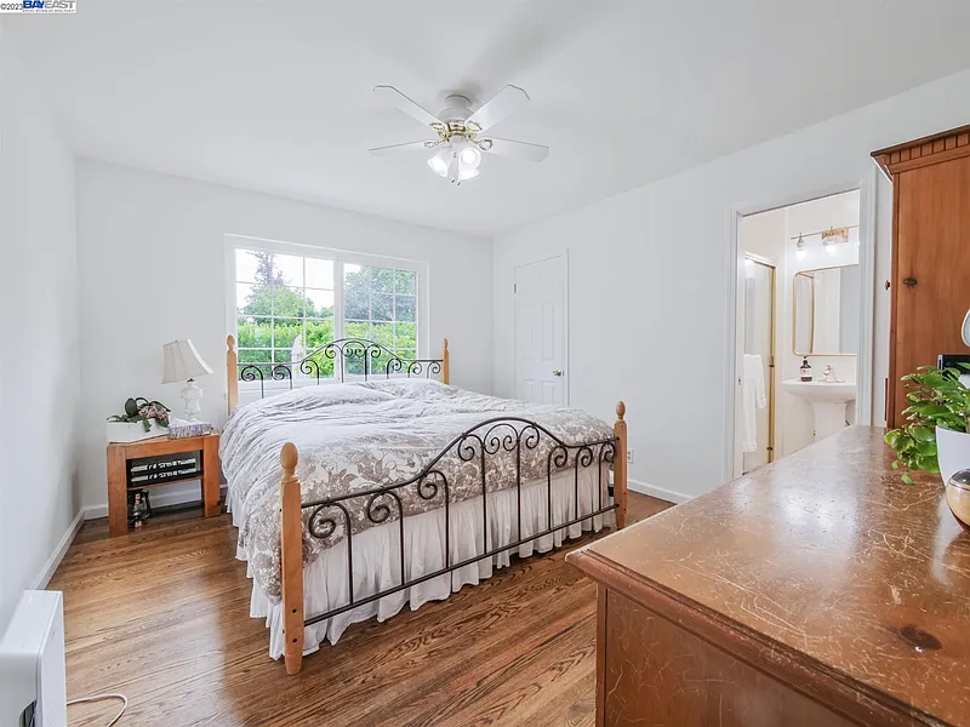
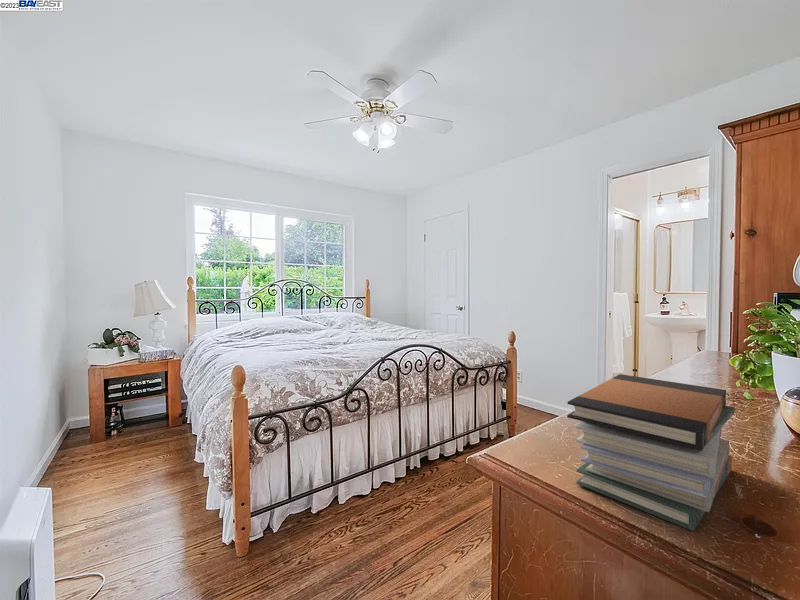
+ book stack (653, 436)
